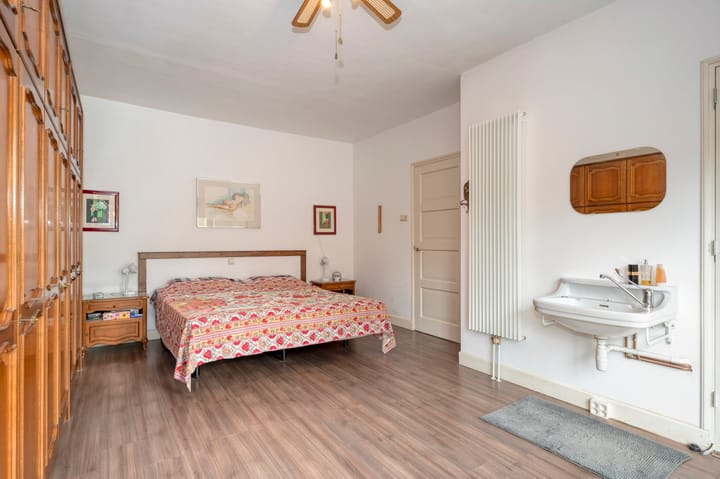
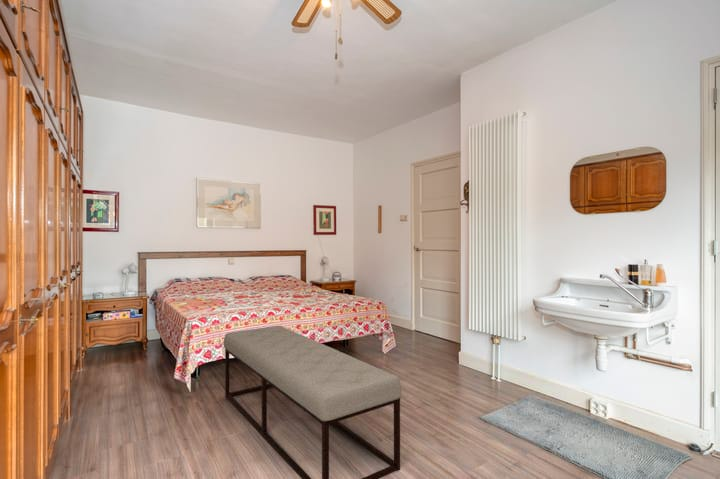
+ bench (296, 387)
